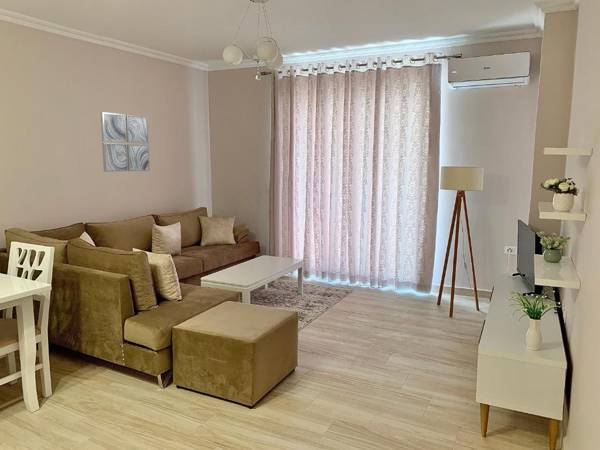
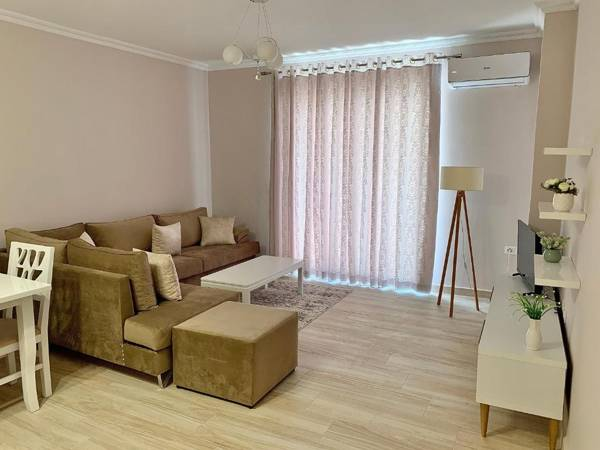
- wall art (127, 142)
